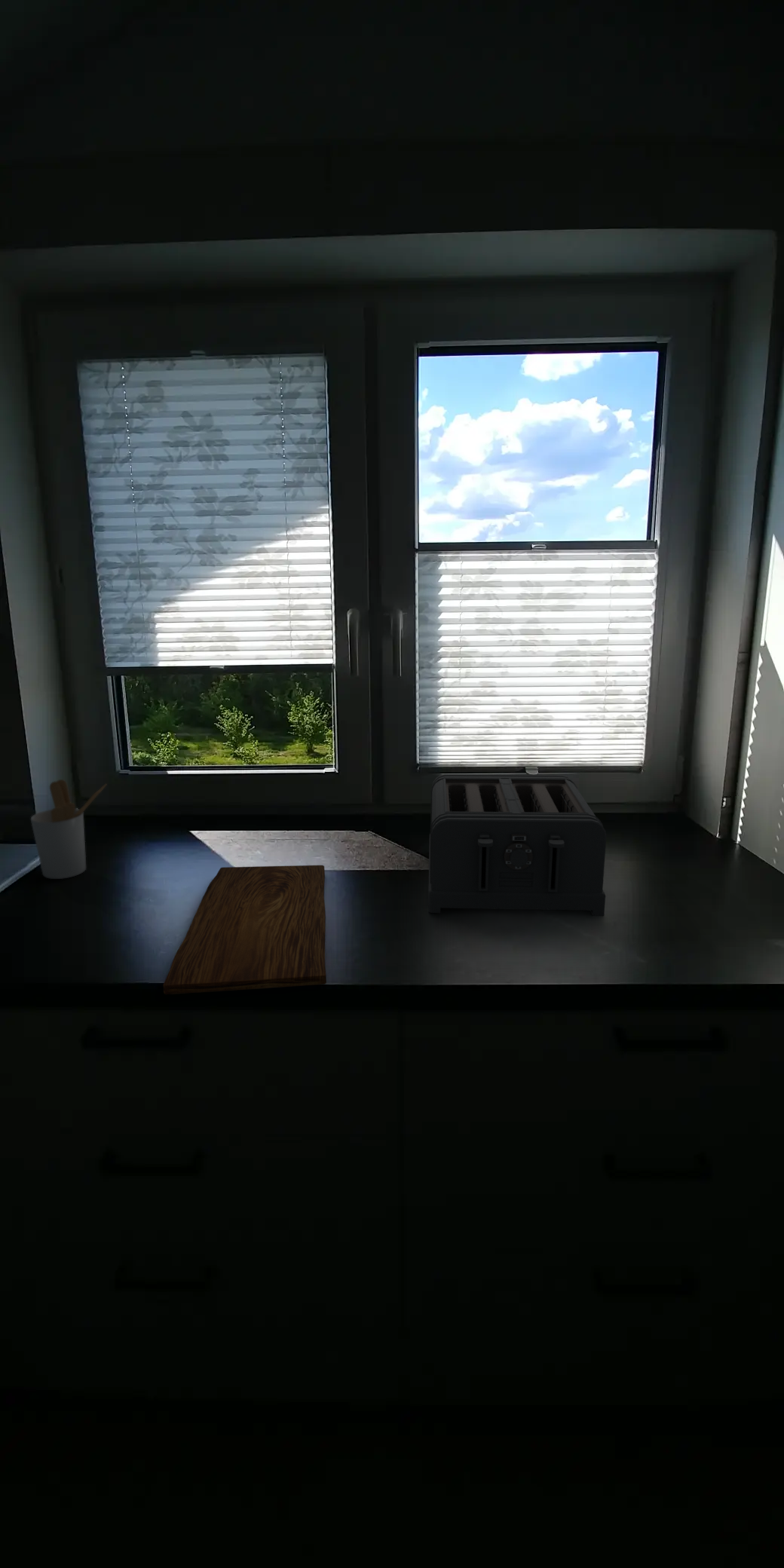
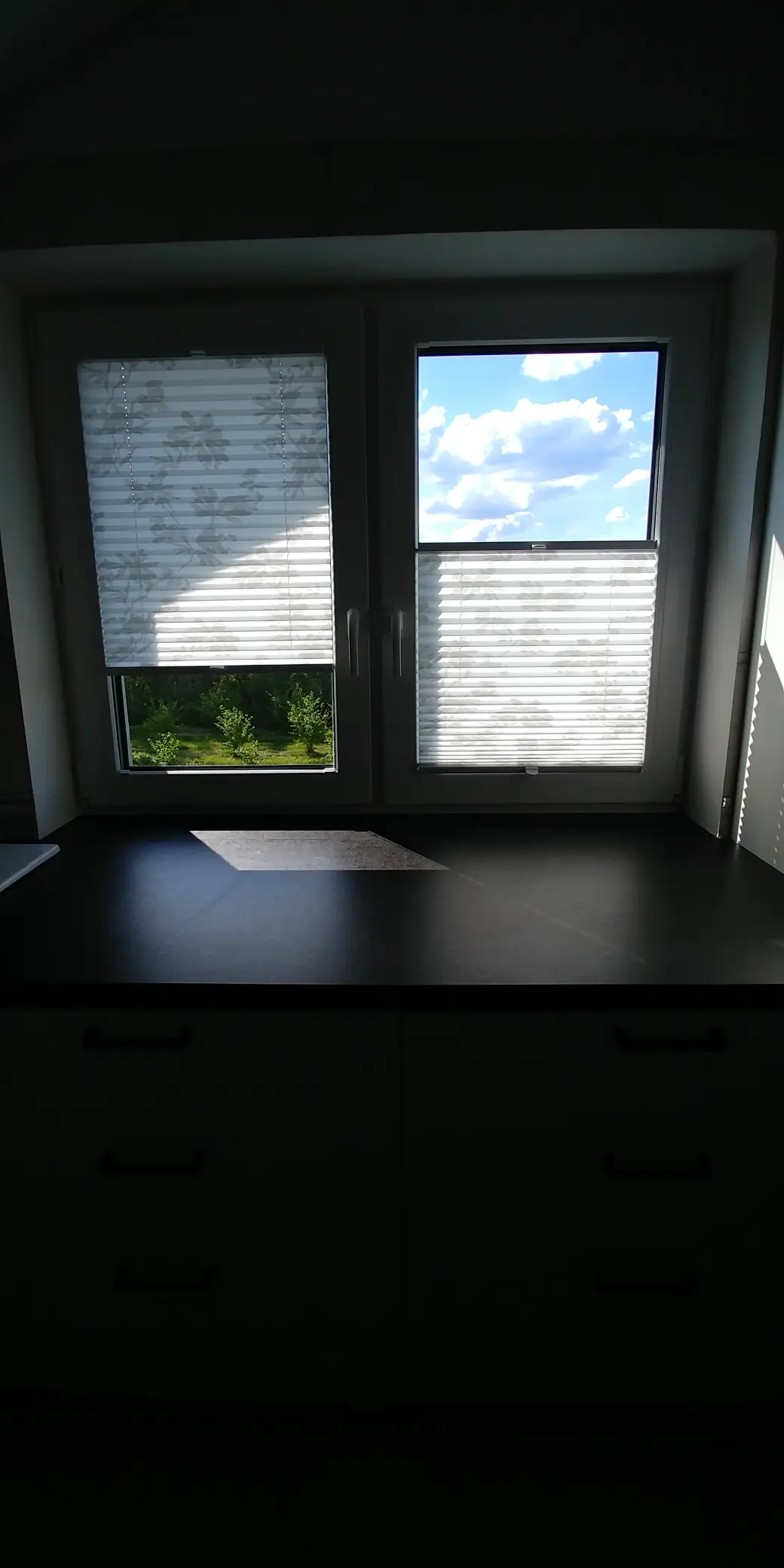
- cutting board (259, 917)
- utensil holder (72, 828)
- toaster (510, 840)
